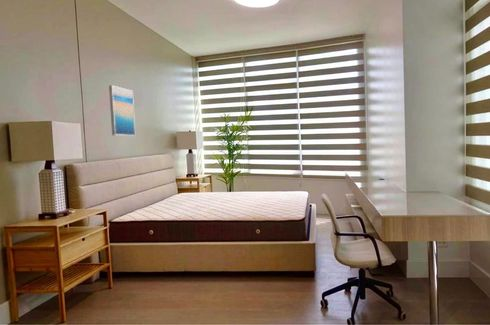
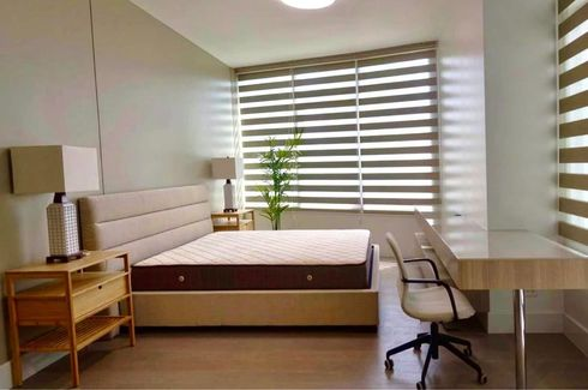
- wall art (122, 112)
